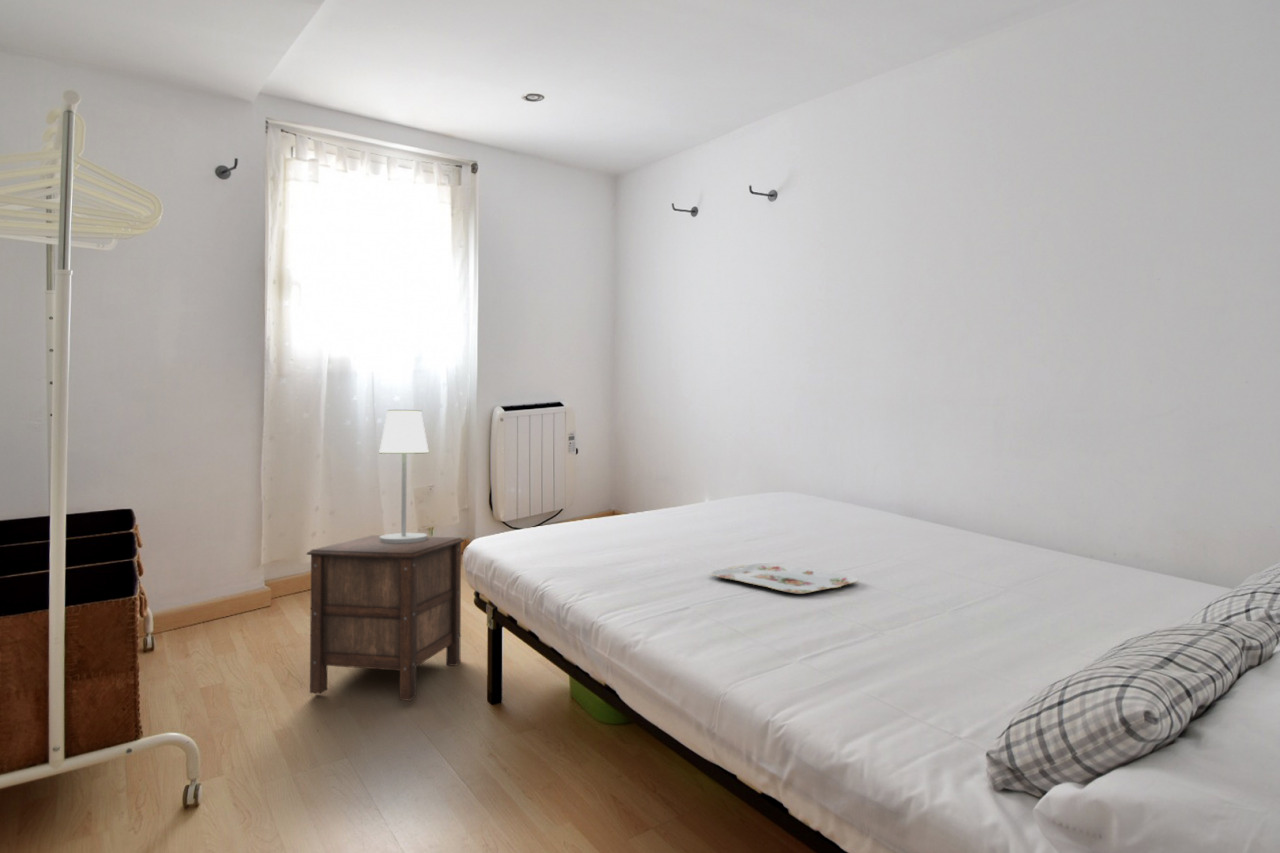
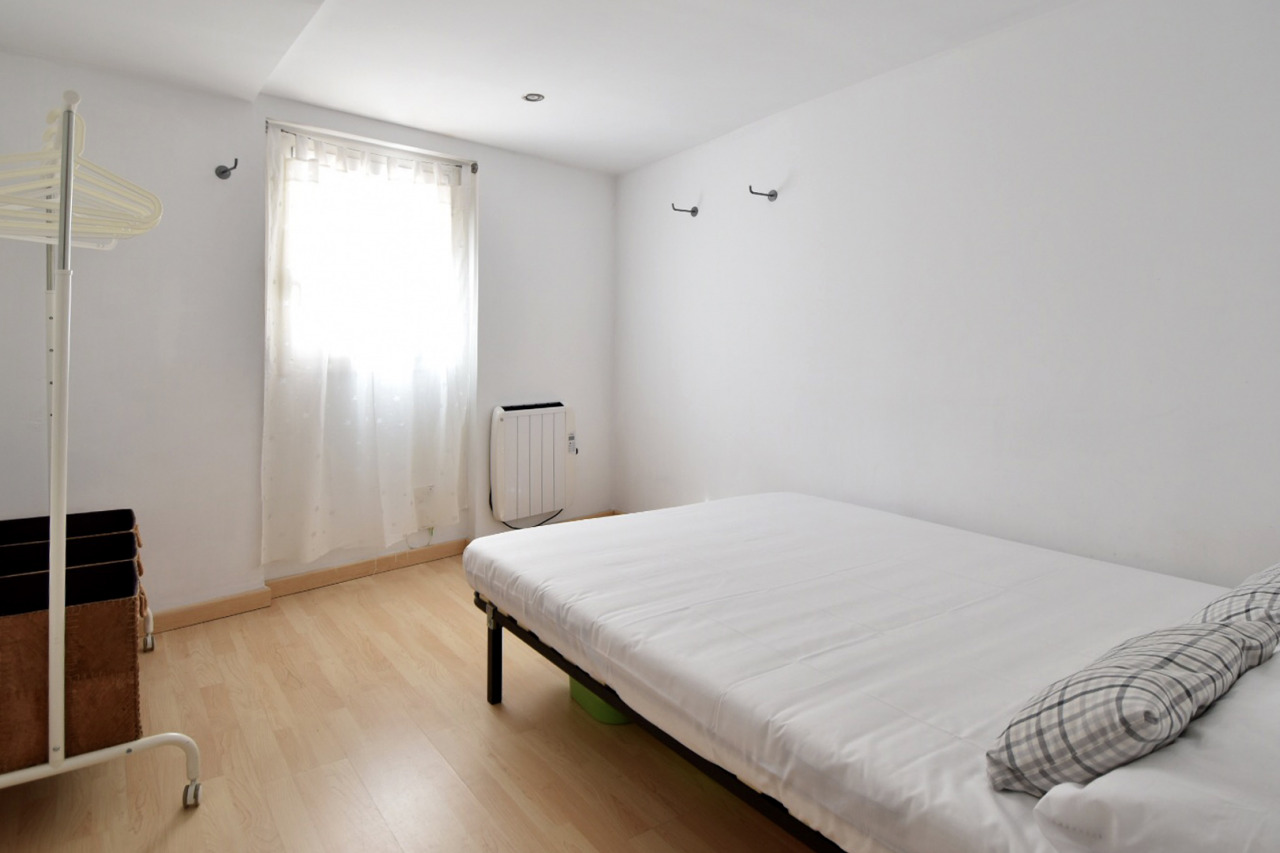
- table lamp (404, 474)
- serving tray (782, 578)
- nightstand (389, 610)
